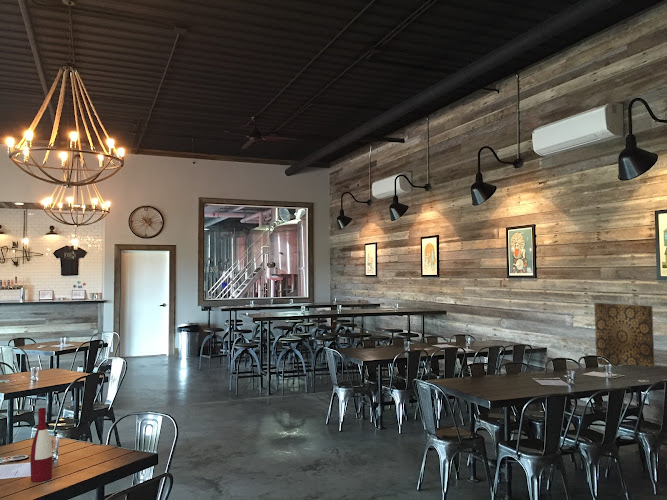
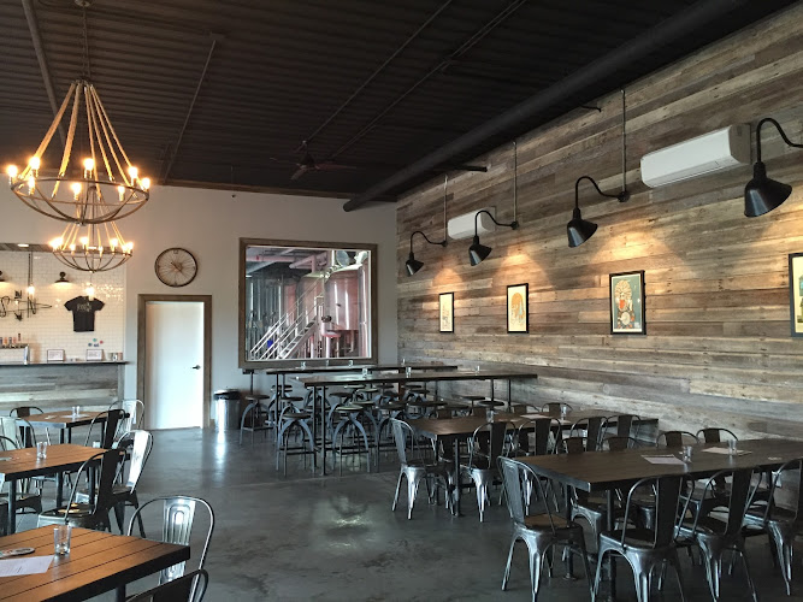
- wall art (622, 336)
- alcohol (41, 443)
